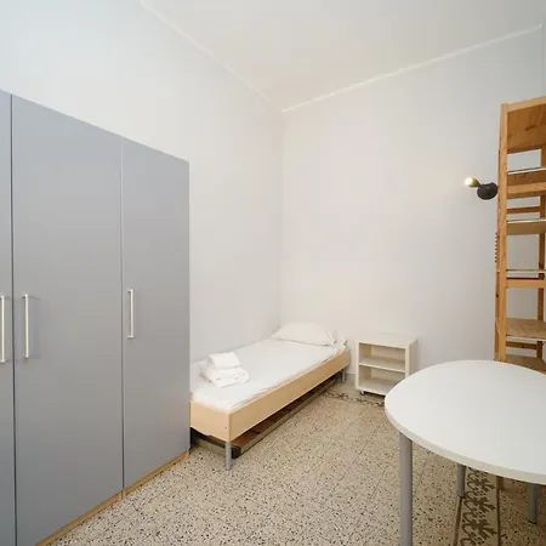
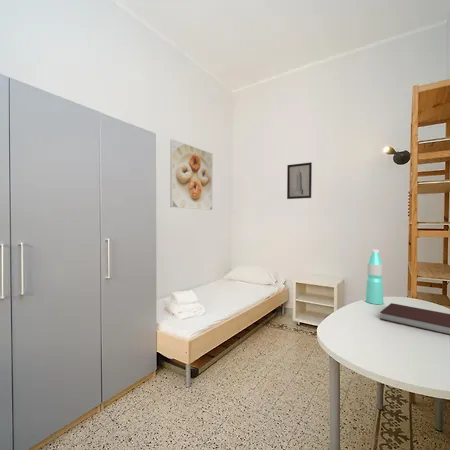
+ wall art (299, 181)
+ notebook (418, 317)
+ water bottle (374, 275)
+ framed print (193, 178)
